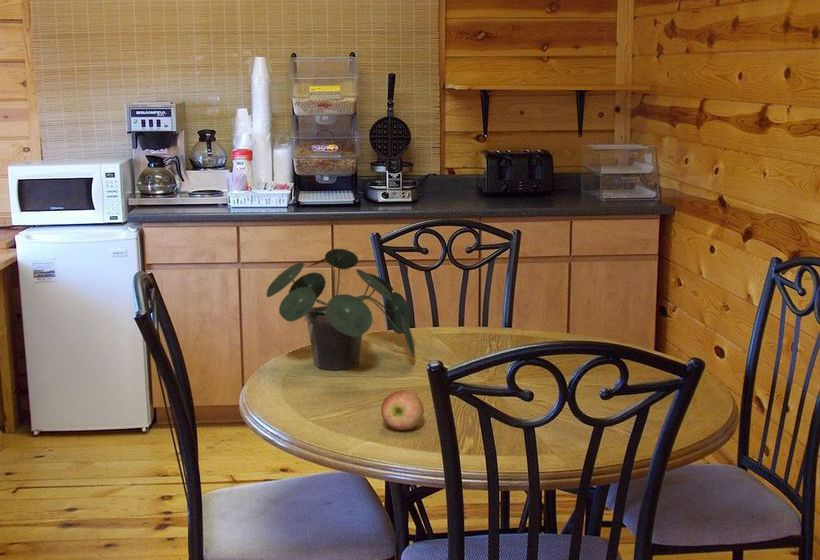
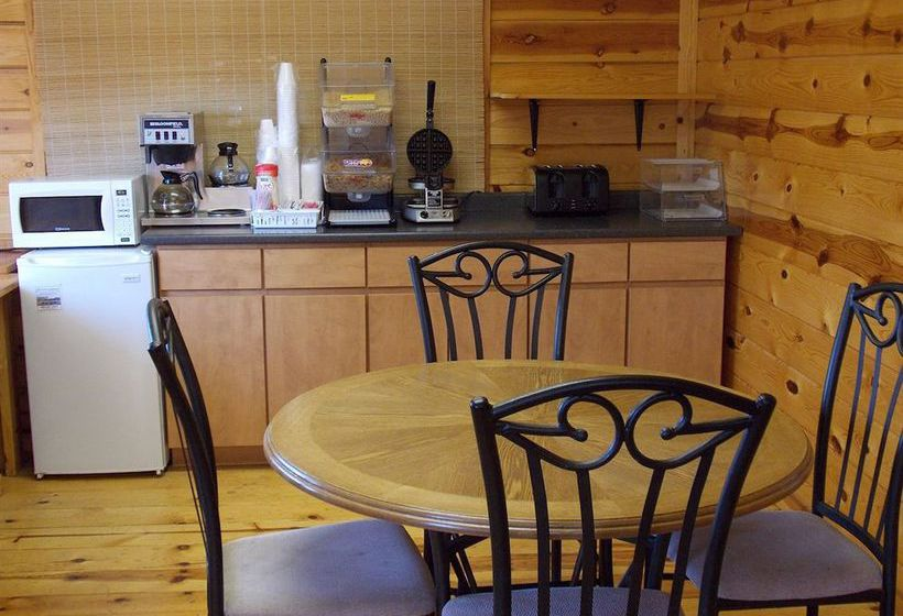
- apple (402, 410)
- potted plant (340, 308)
